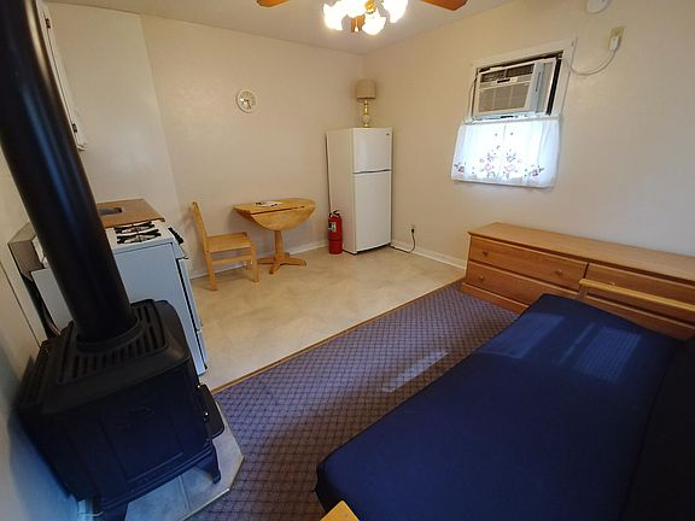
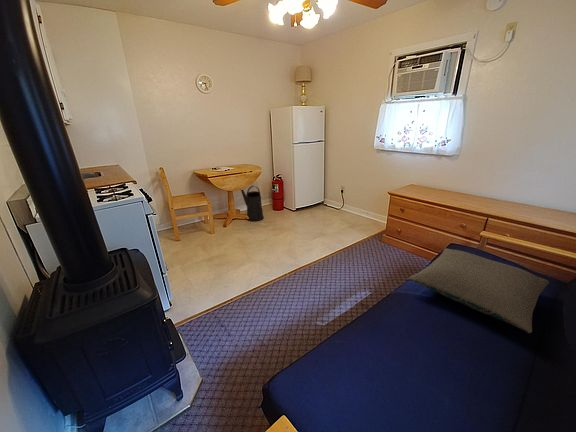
+ pillow (477, 280)
+ watering can (250, 201)
